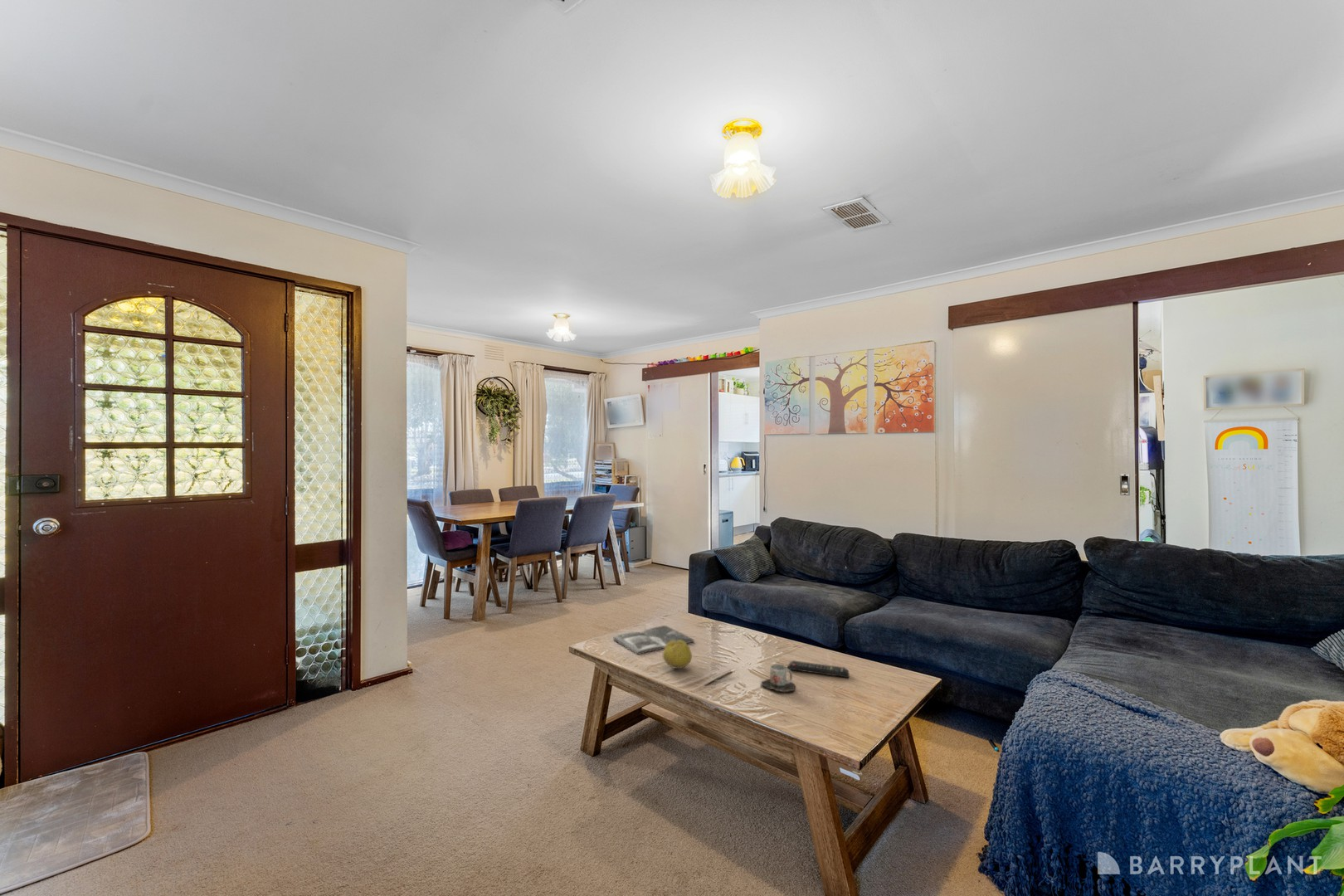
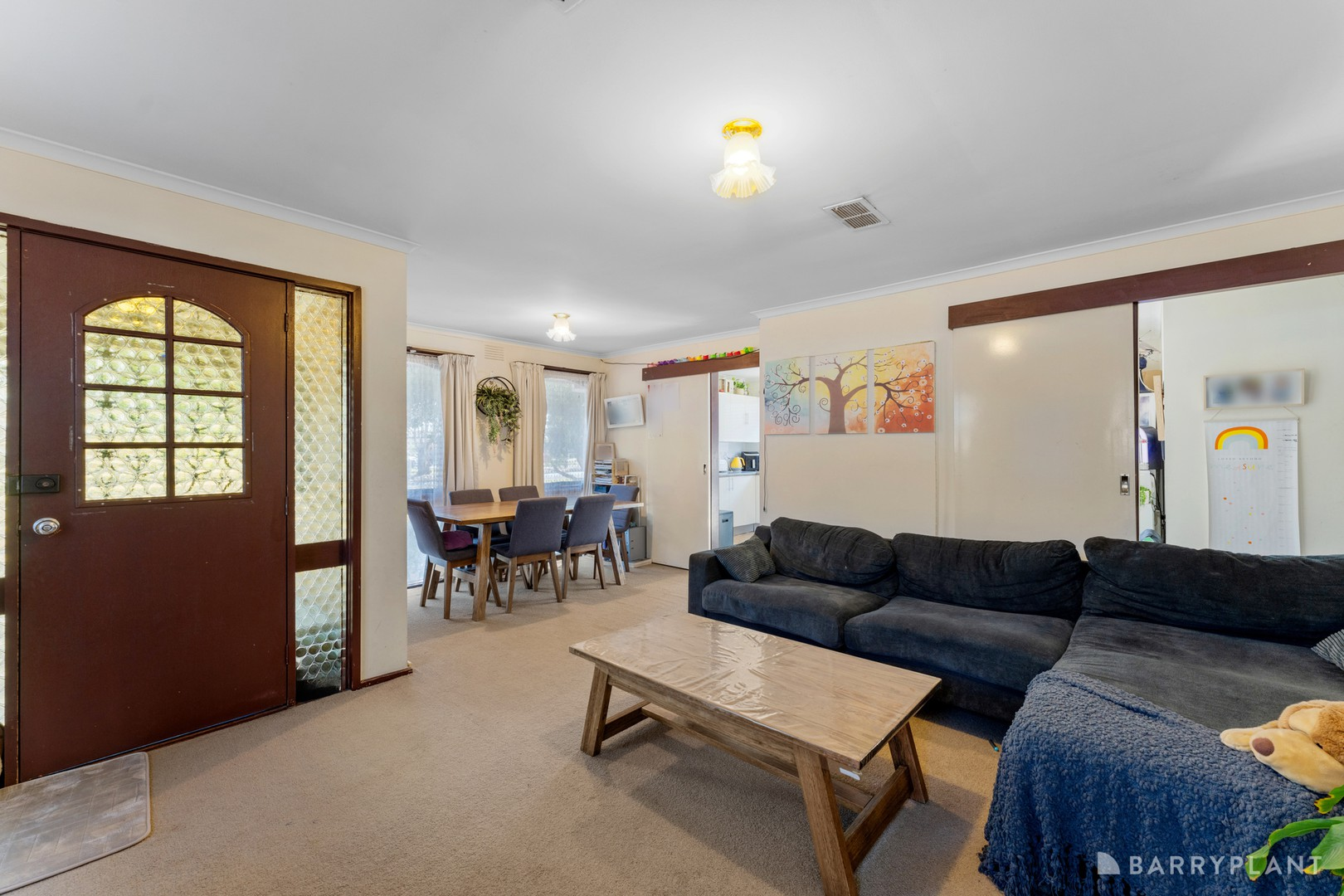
- magazine (653, 638)
- pen (718, 678)
- fruit (677, 655)
- remote control (817, 669)
- mug (780, 676)
